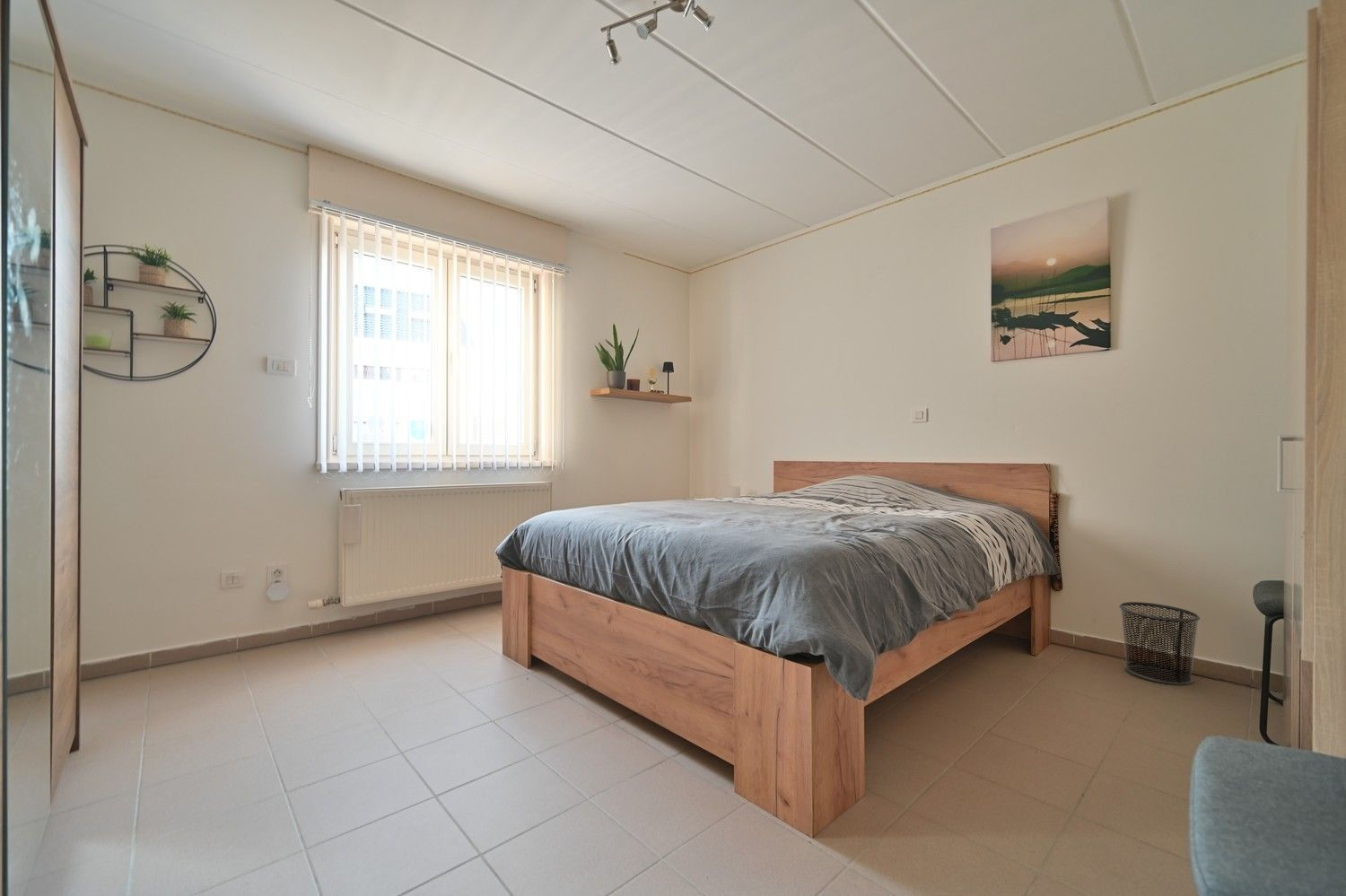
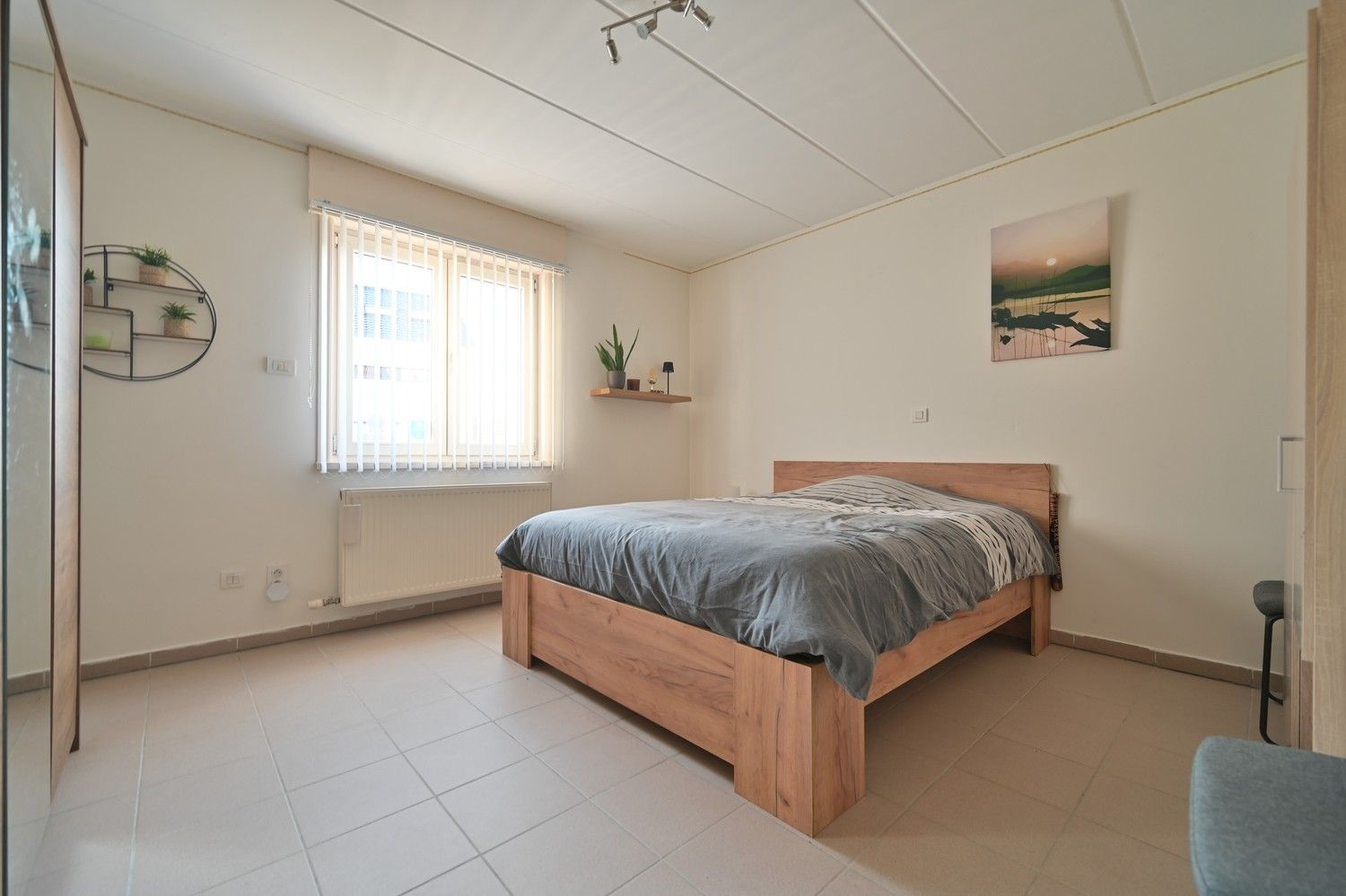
- waste bin (1158, 642)
